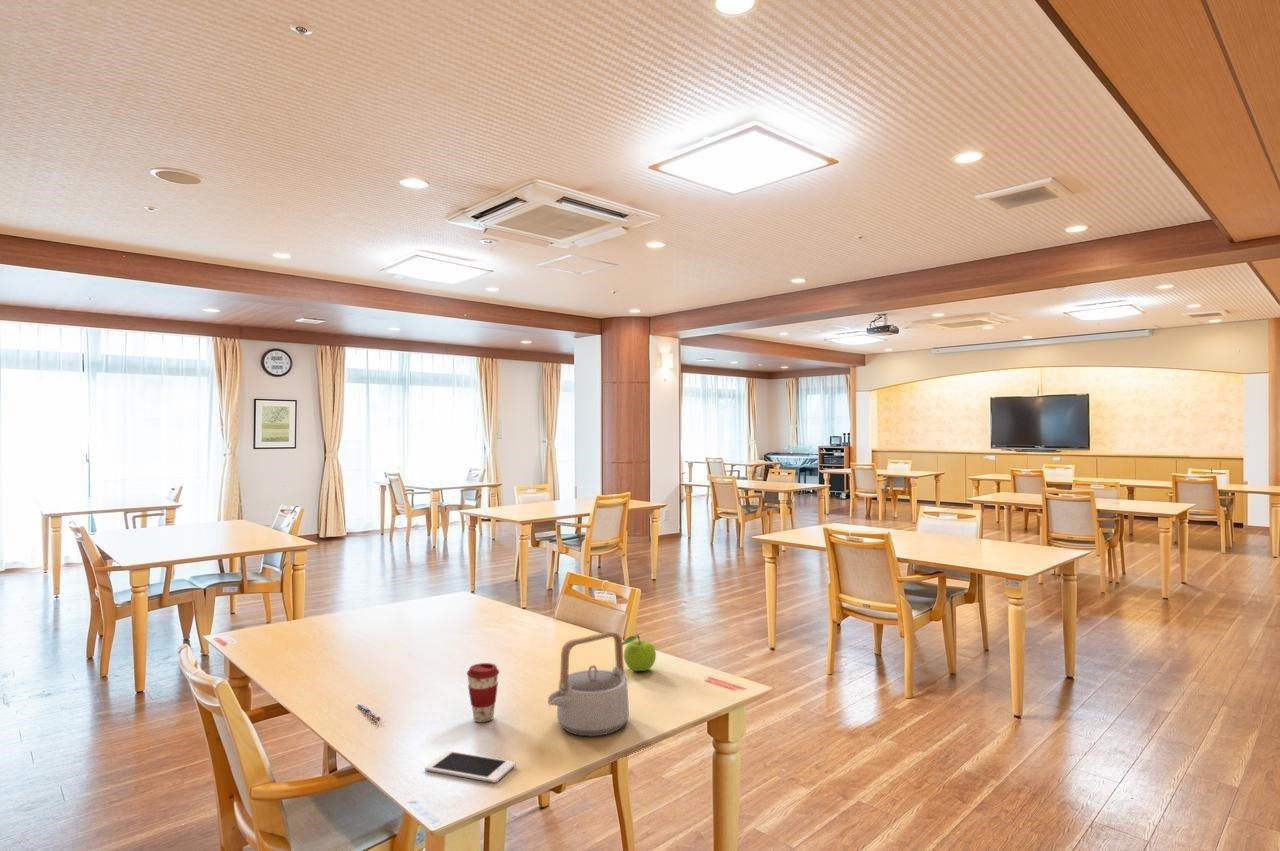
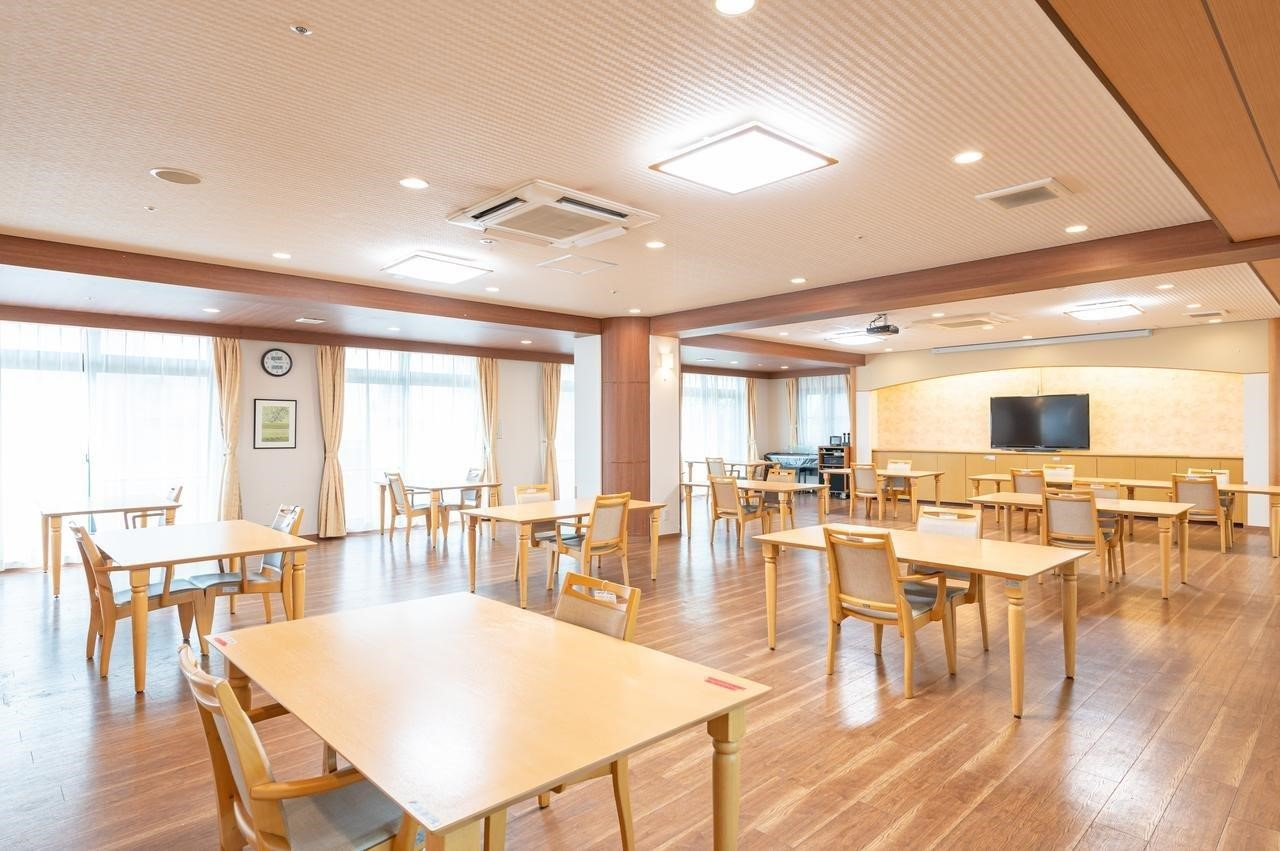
- coffee cup (483, 692)
- cell phone (470, 766)
- teapot (587, 681)
- pen (368, 711)
- fruit (635, 652)
